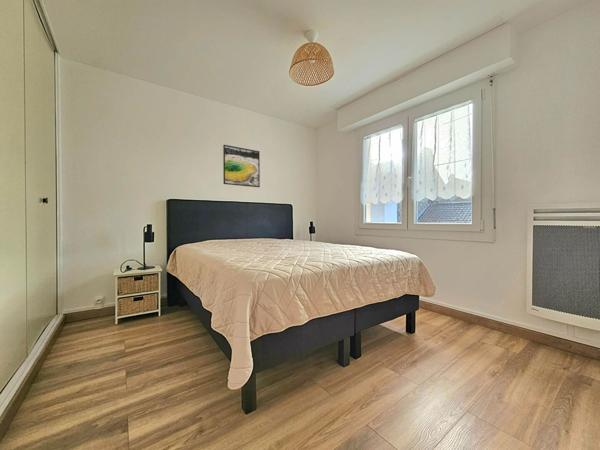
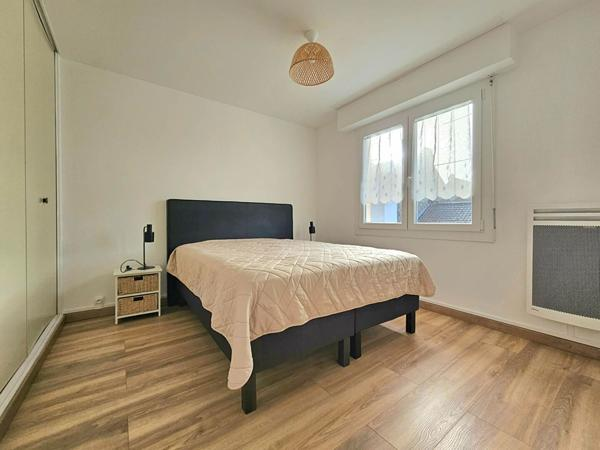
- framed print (242, 166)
